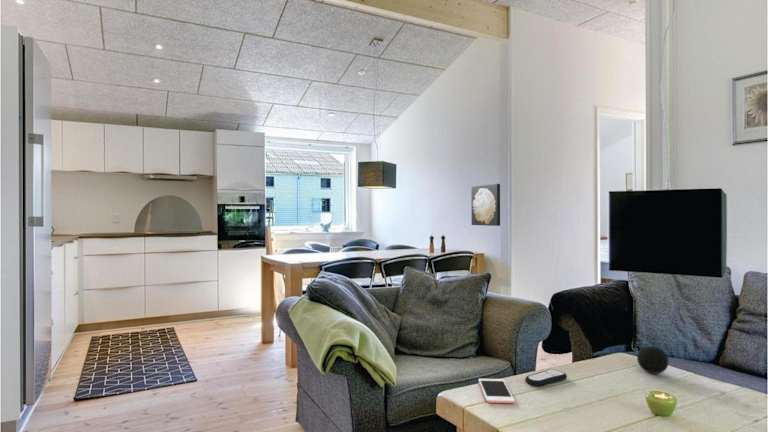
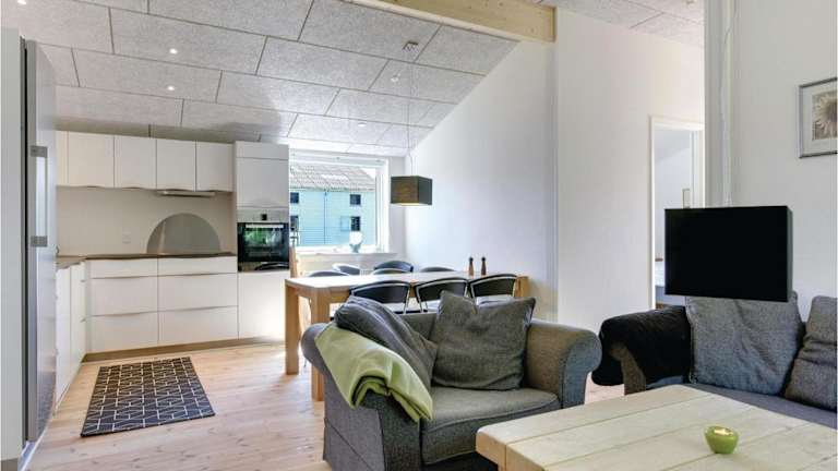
- remote control (545, 377)
- decorative ball (652, 359)
- cell phone (495, 390)
- wall art (485, 205)
